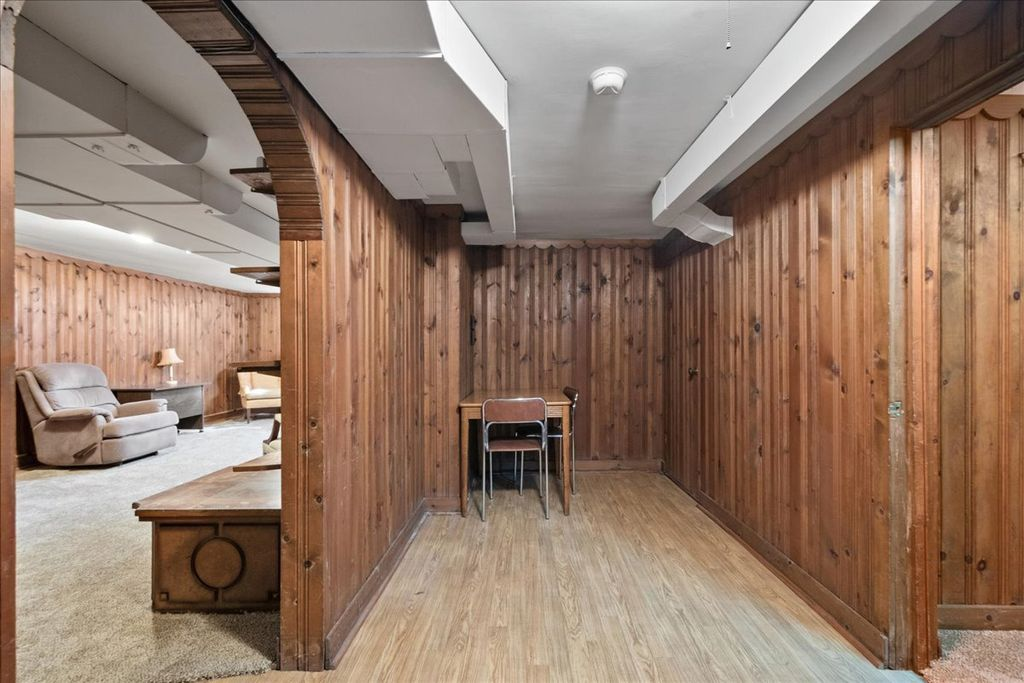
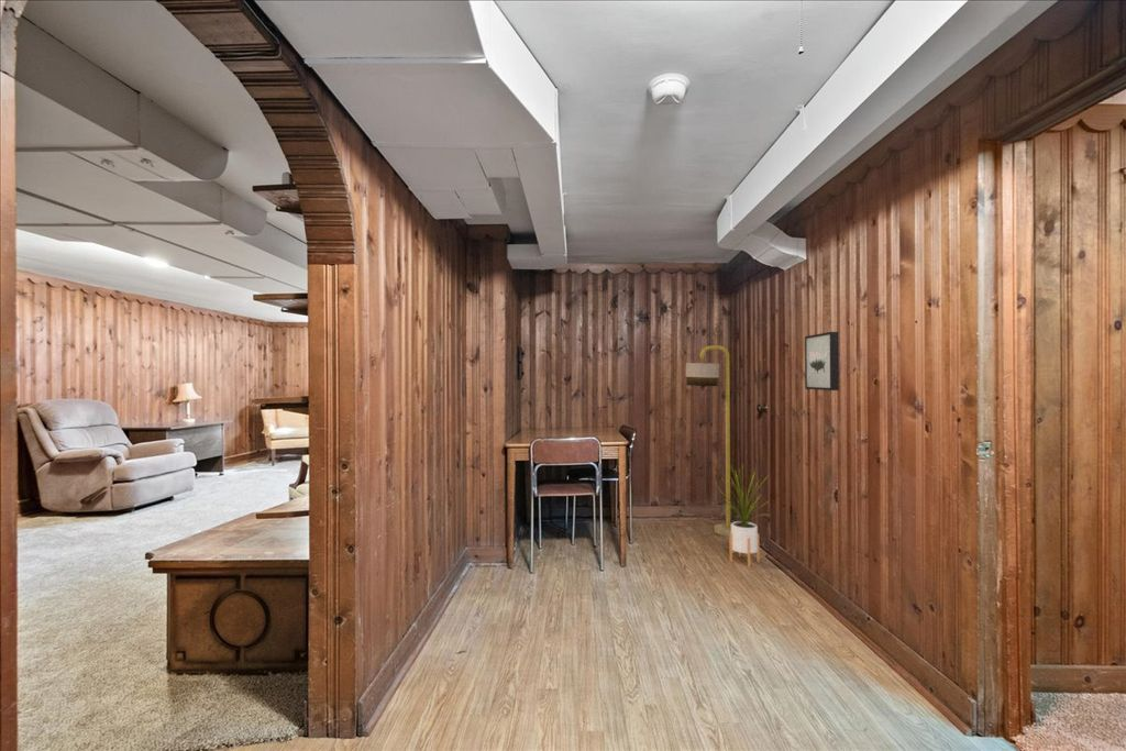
+ floor lamp (726, 438)
+ house plant (746, 512)
+ wall art (820, 362)
